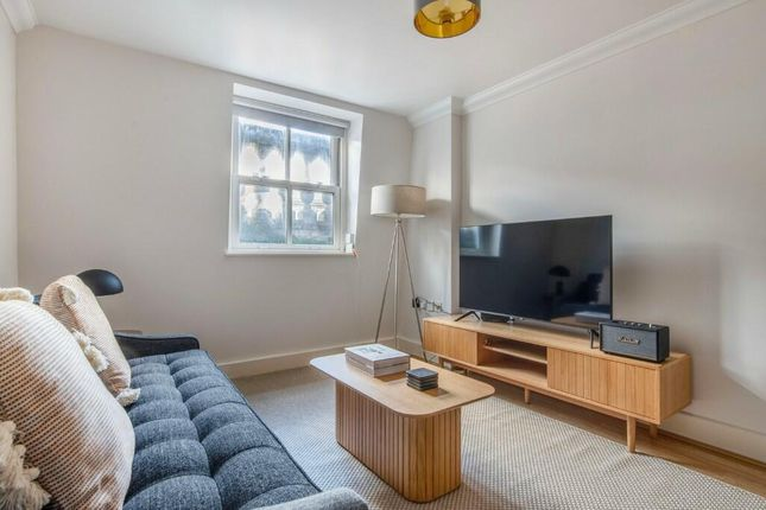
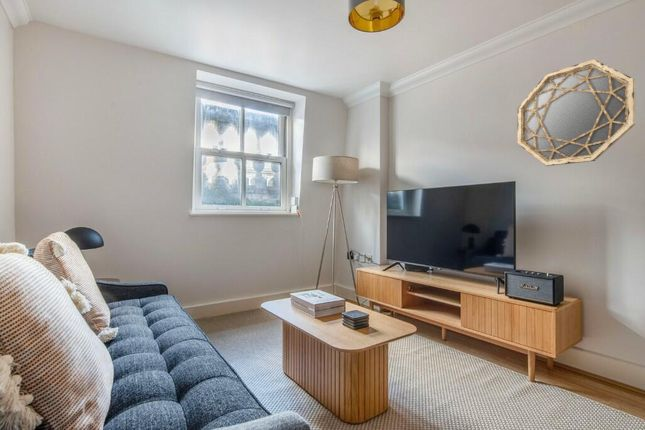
+ home mirror (569, 115)
